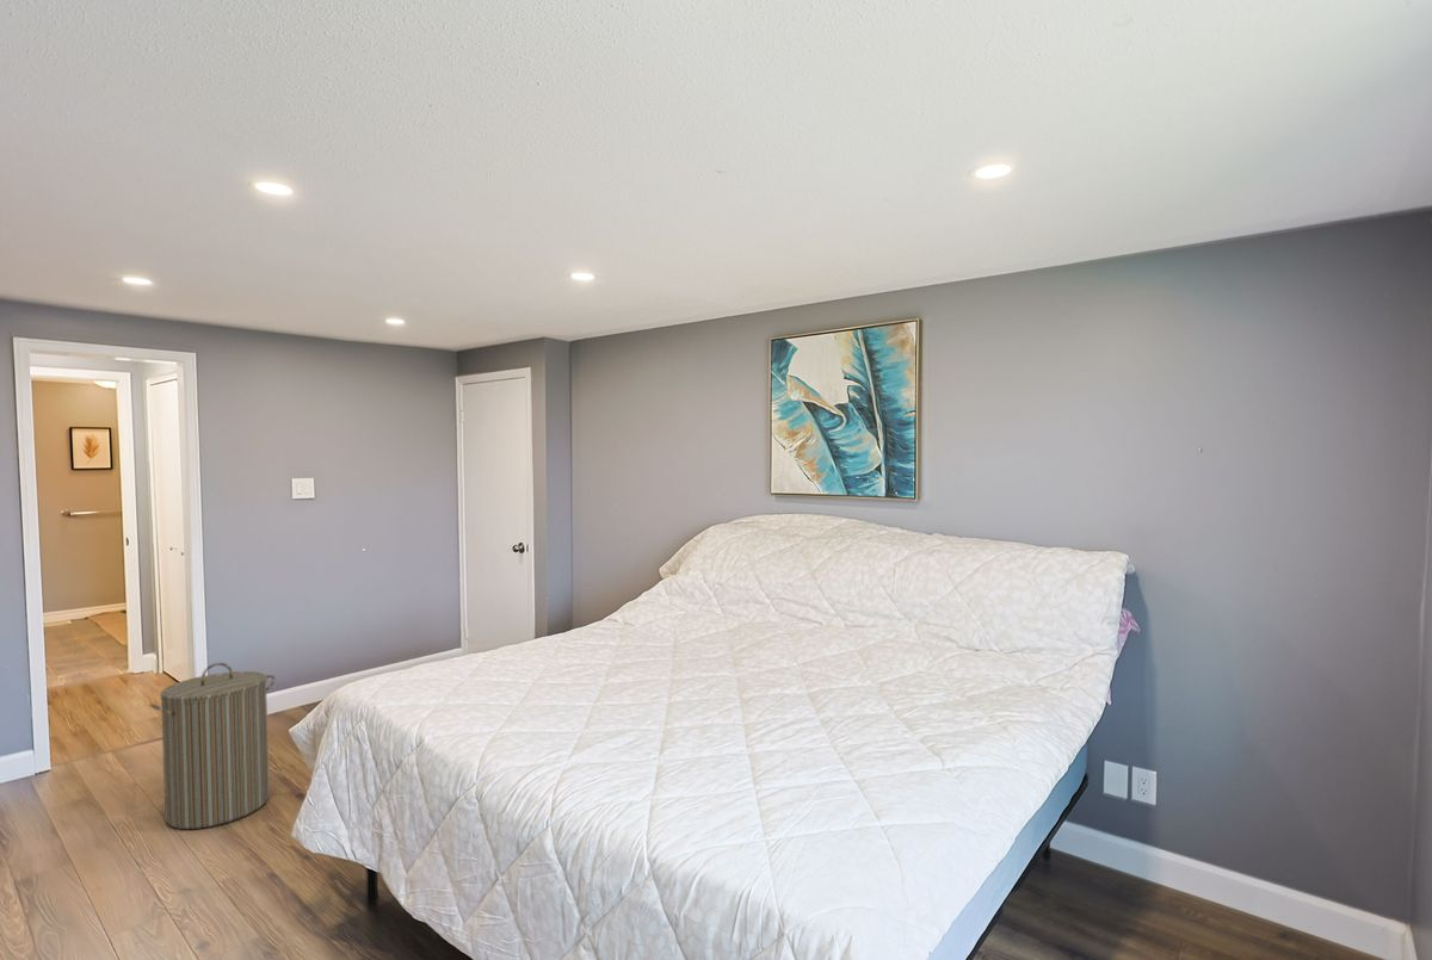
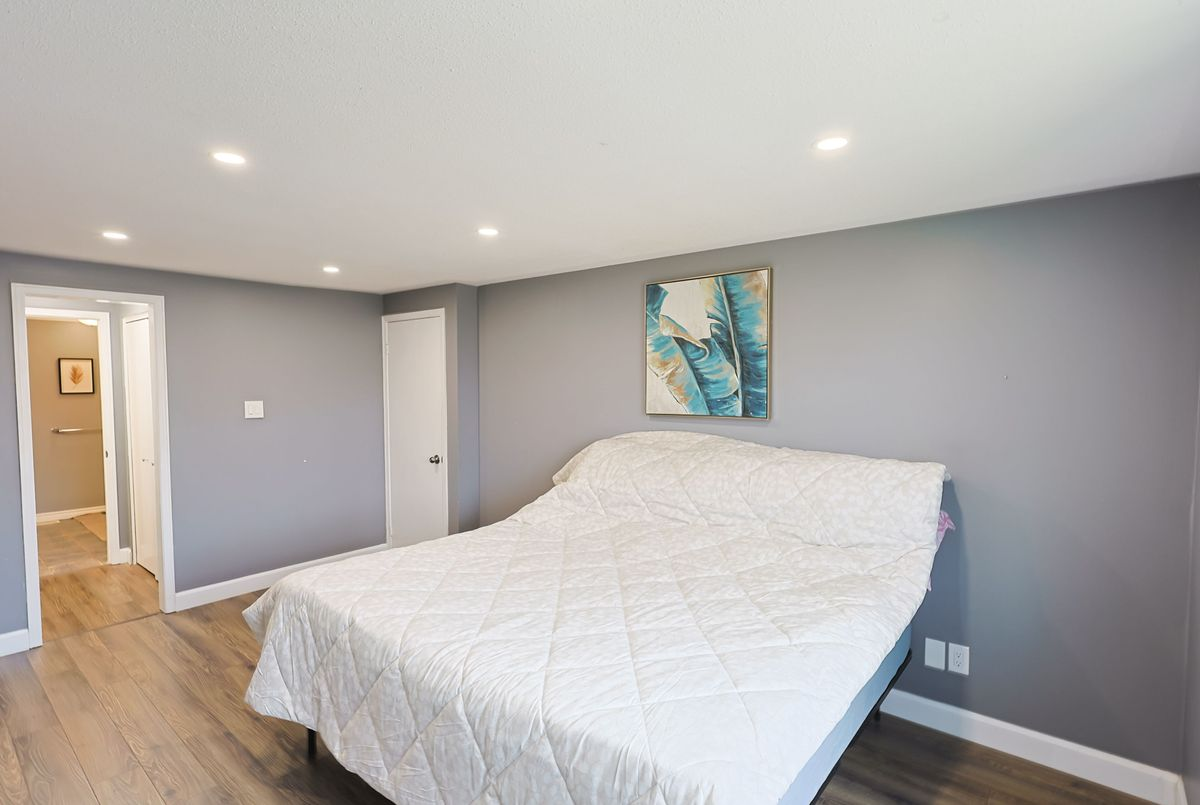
- laundry hamper (216, 736)
